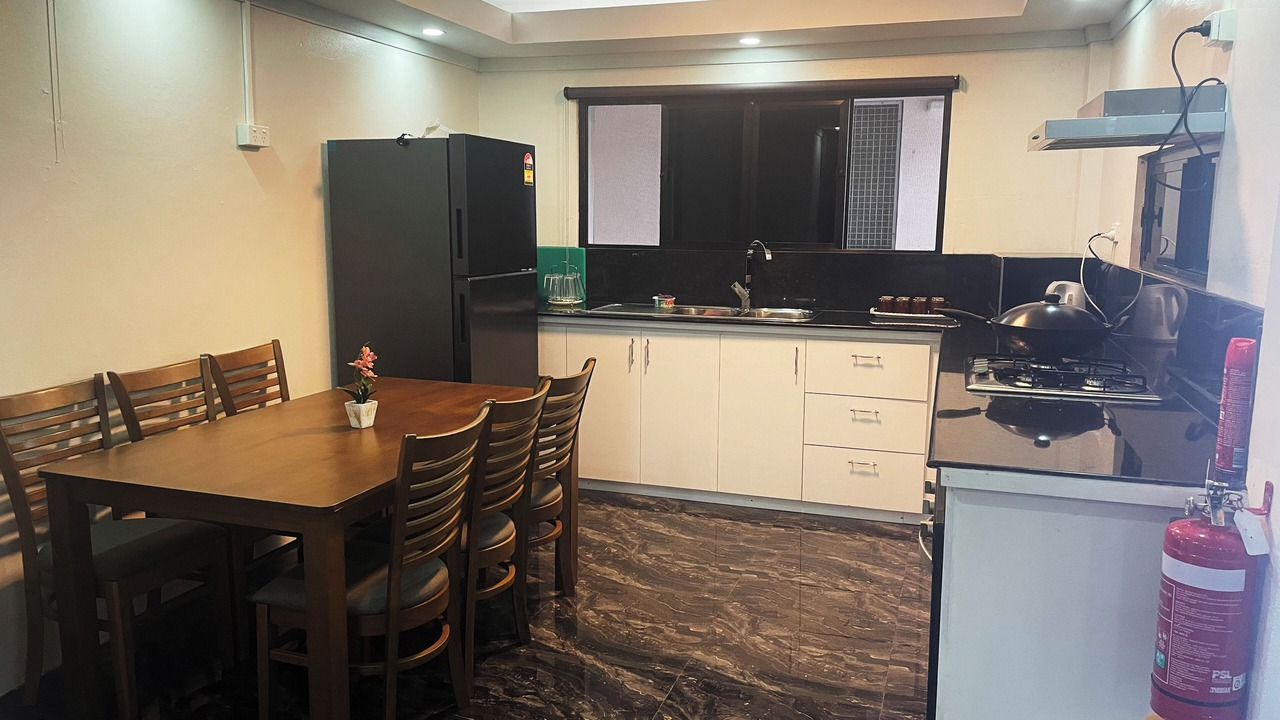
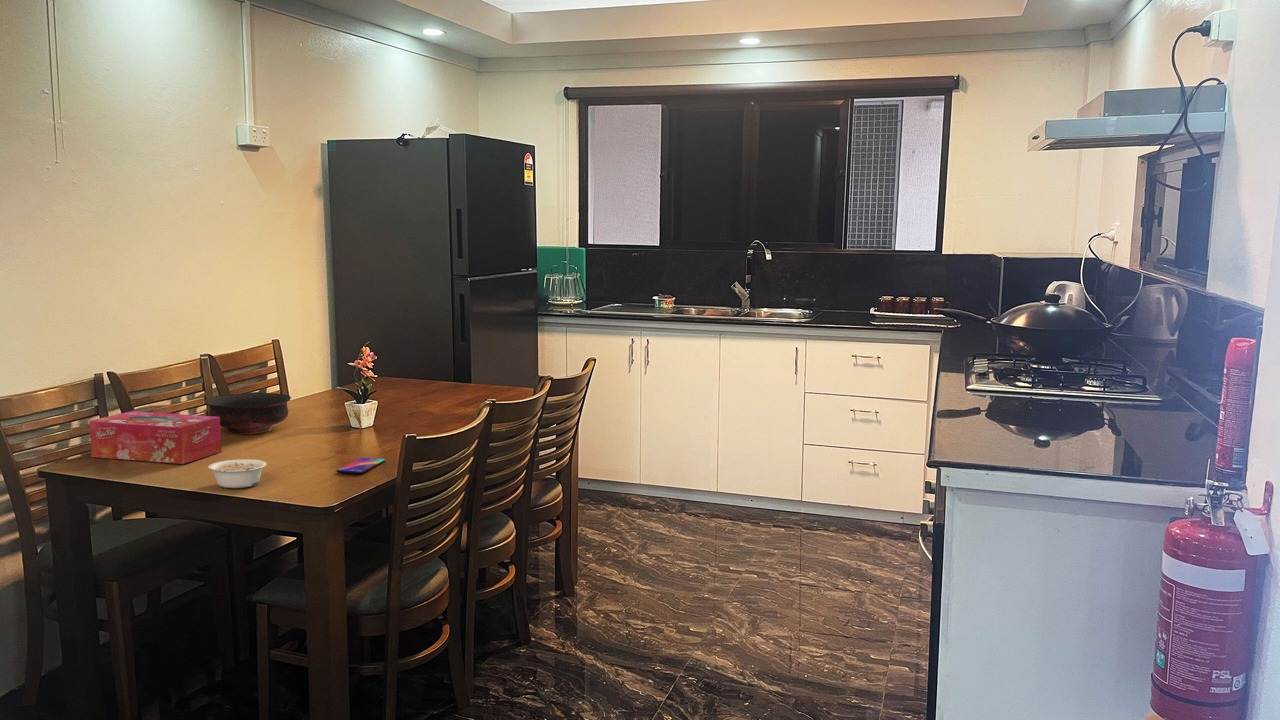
+ bowl (248, 414)
+ tissue box (156, 436)
+ legume (240, 472)
+ smartphone (361, 465)
